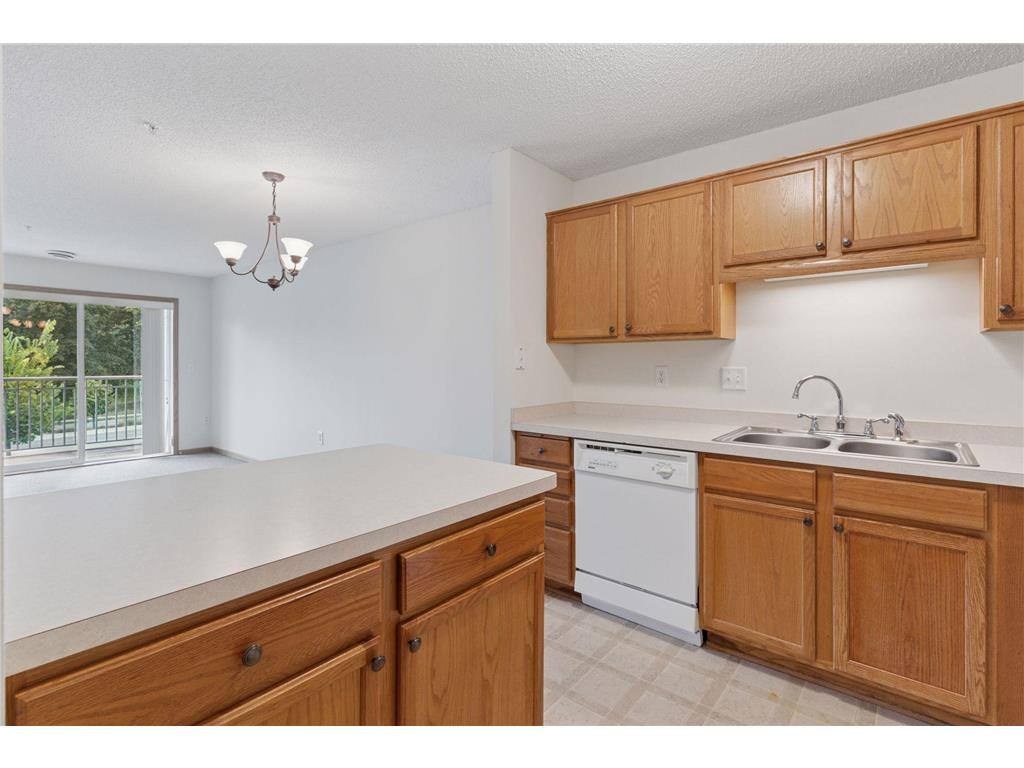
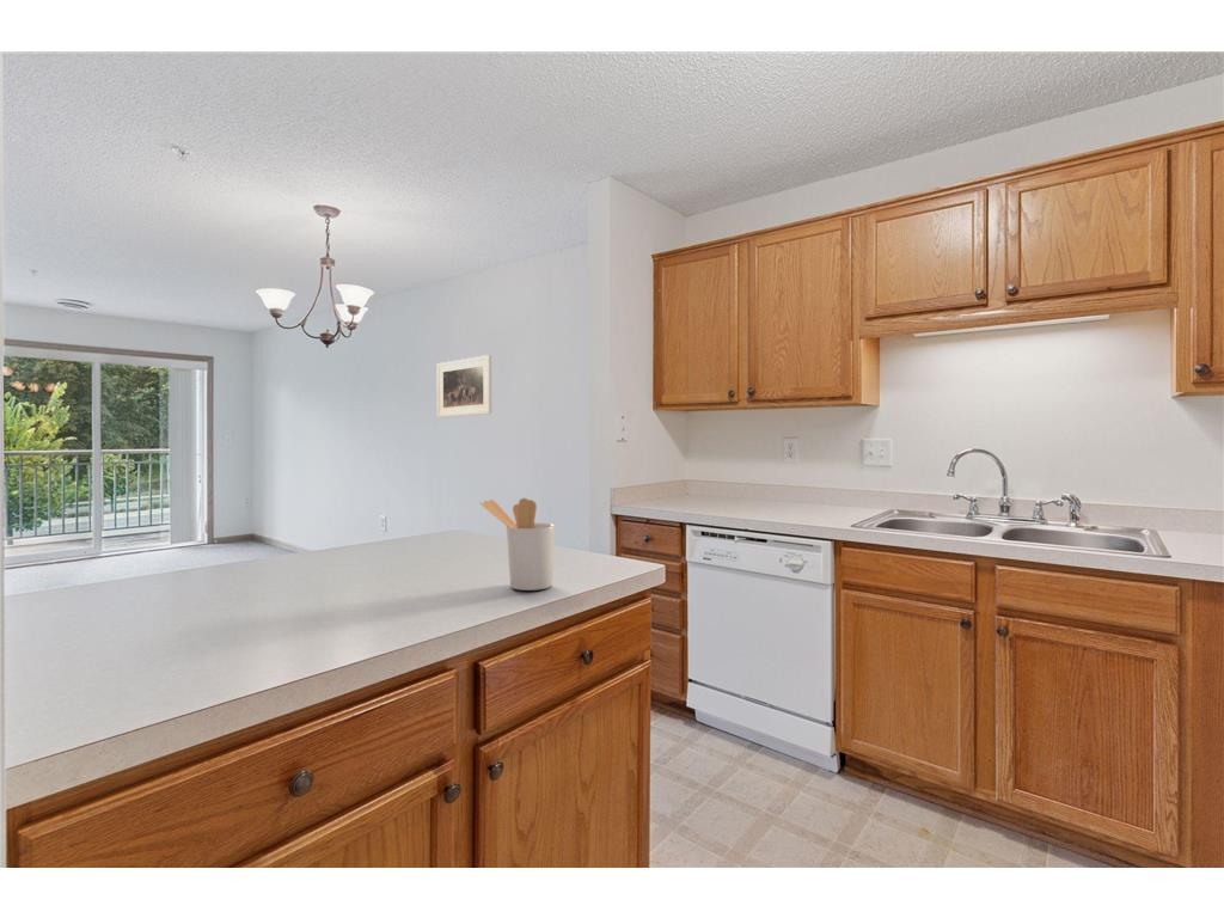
+ utensil holder (518, 540)
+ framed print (463, 387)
